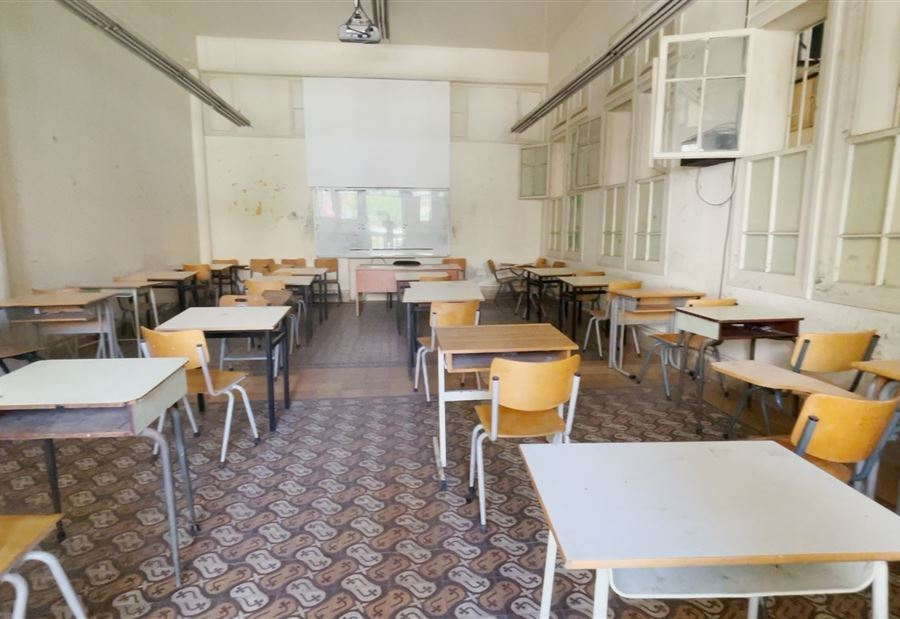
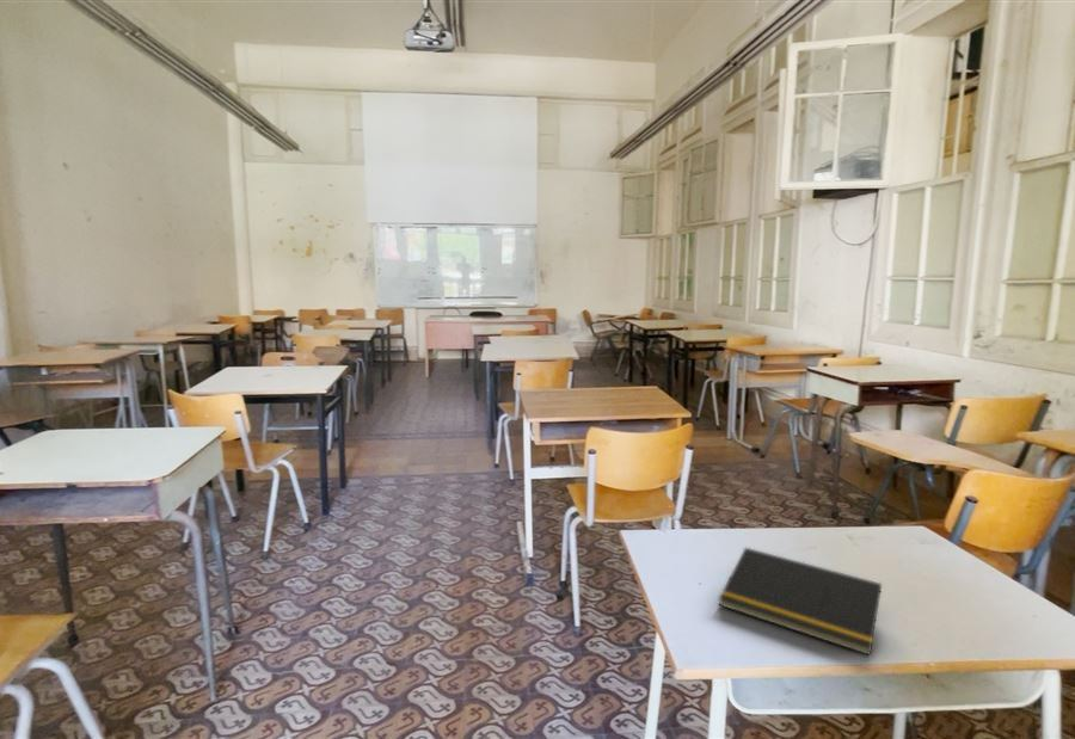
+ notepad (799, 593)
